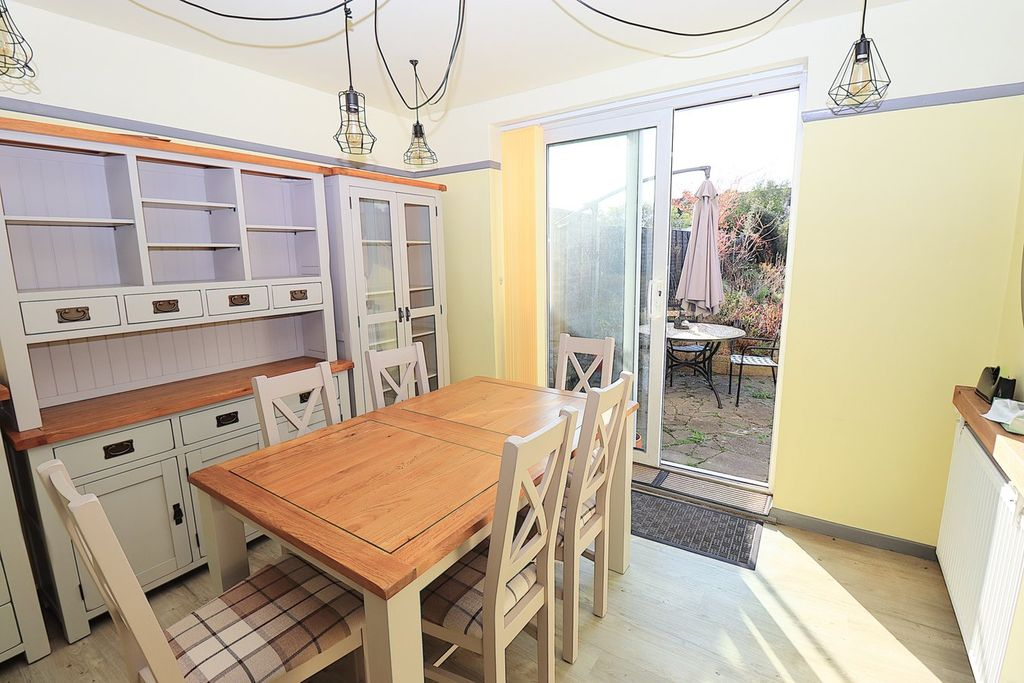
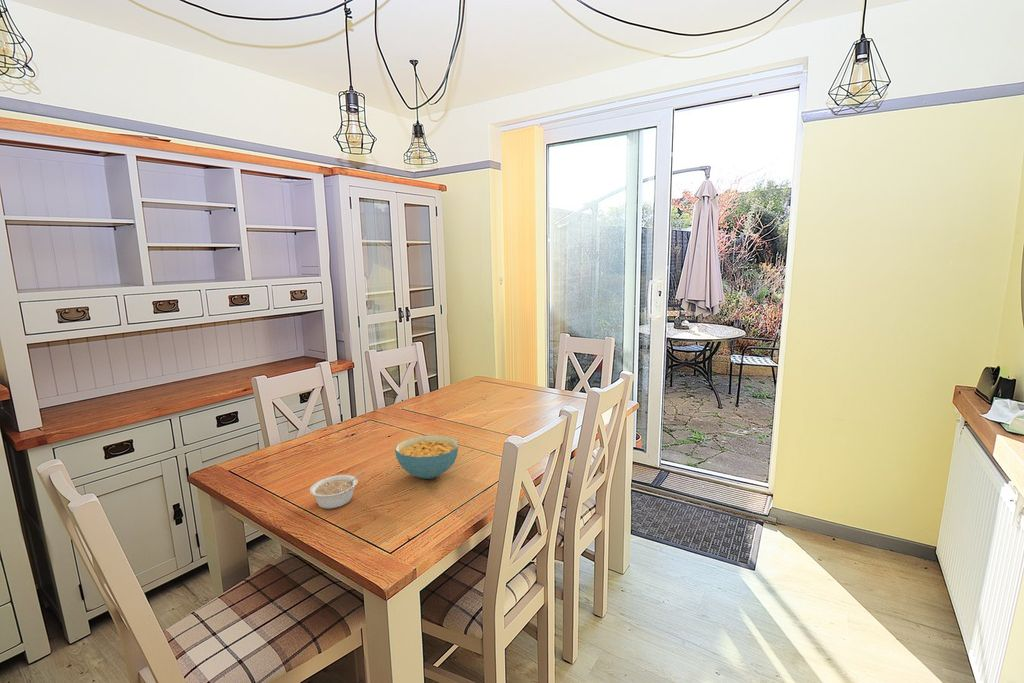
+ cereal bowl (427, 460)
+ legume (335, 490)
